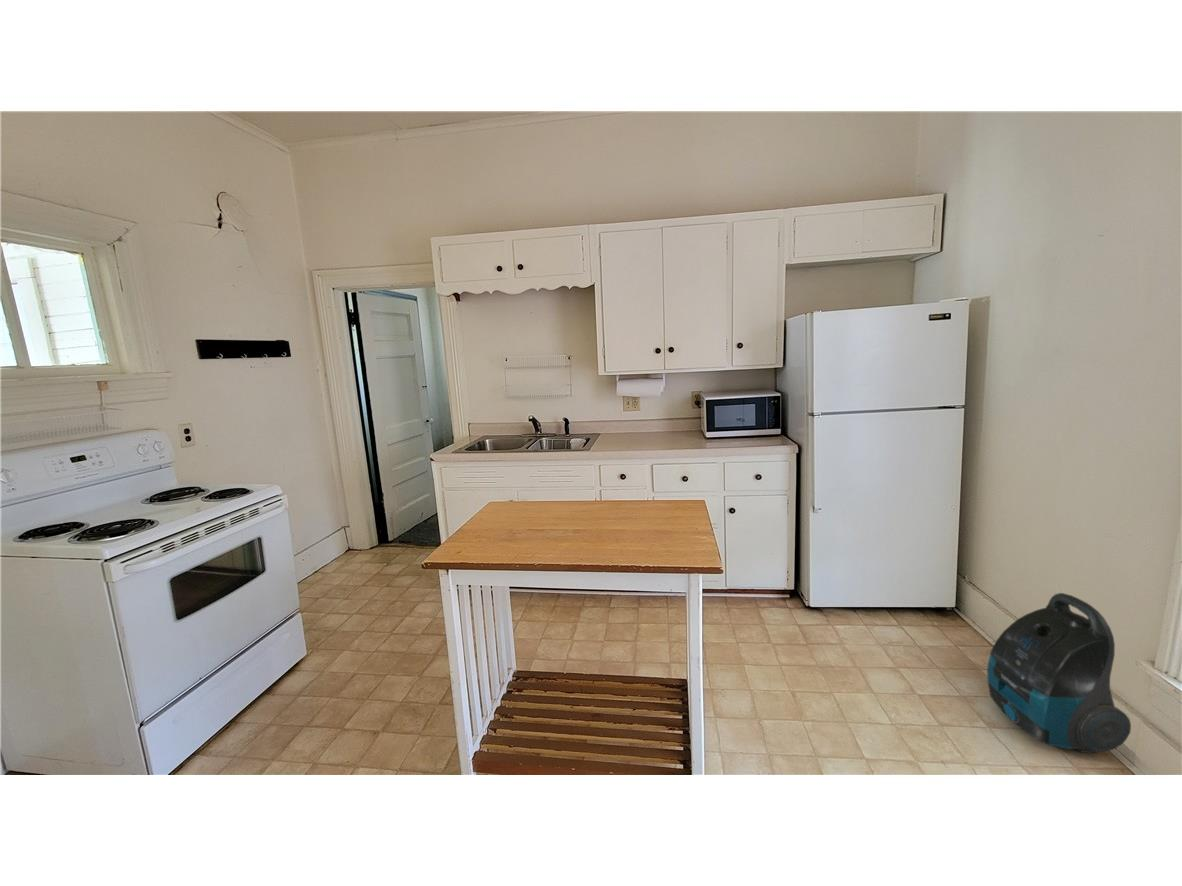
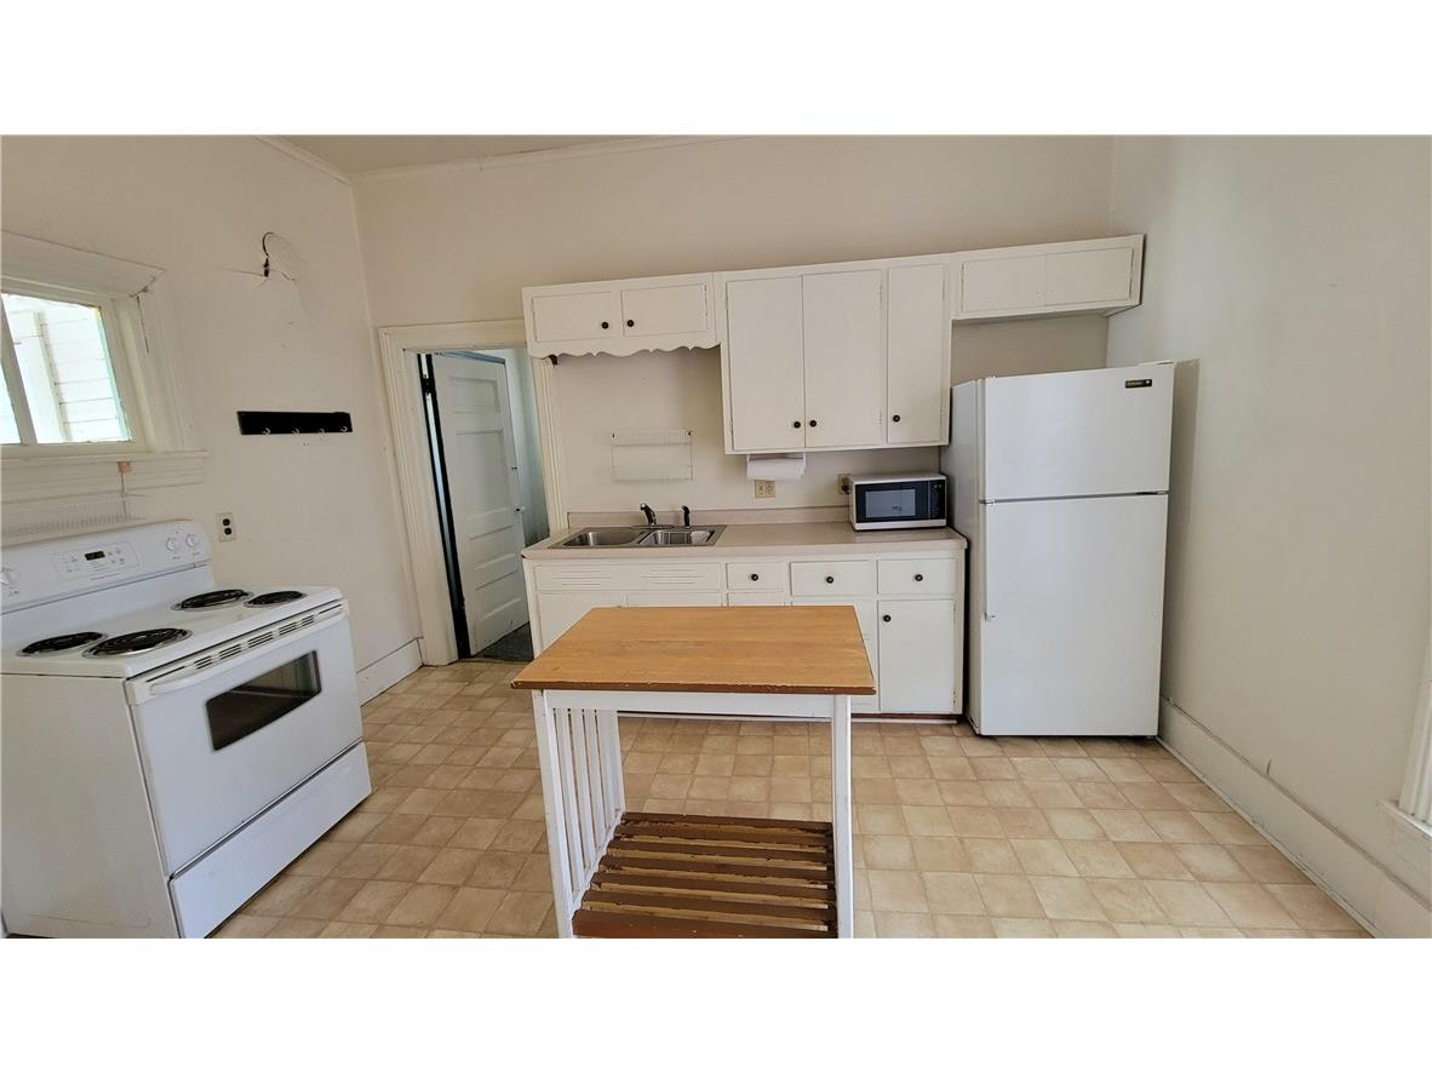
- vacuum cleaner (1050, 663)
